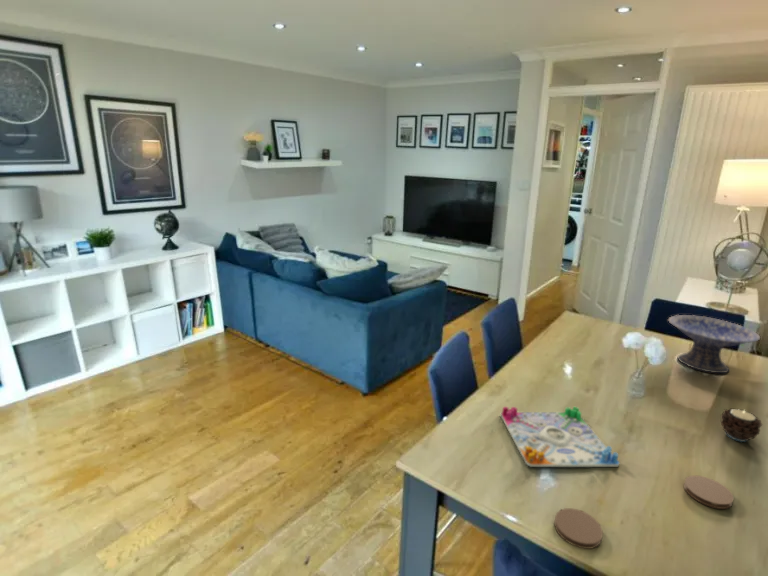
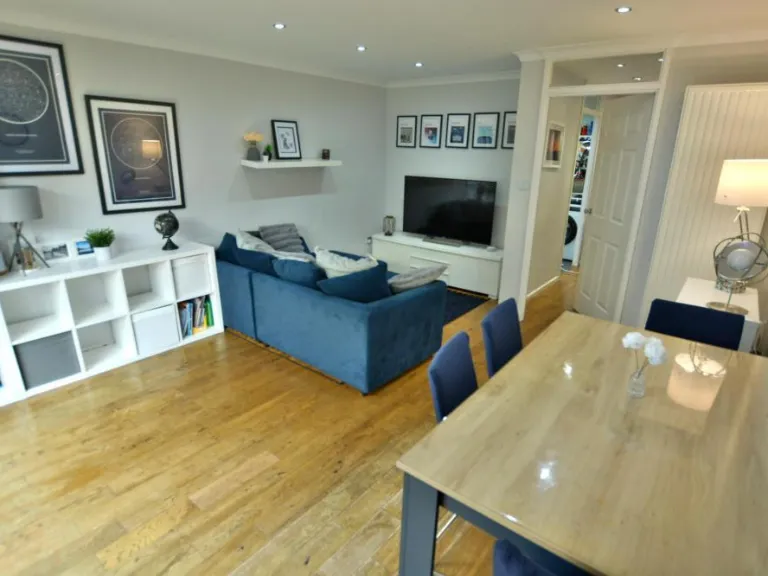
- coaster (578, 527)
- coaster (708, 491)
- candle (740, 423)
- board game (555, 433)
- decorative bowl (707, 345)
